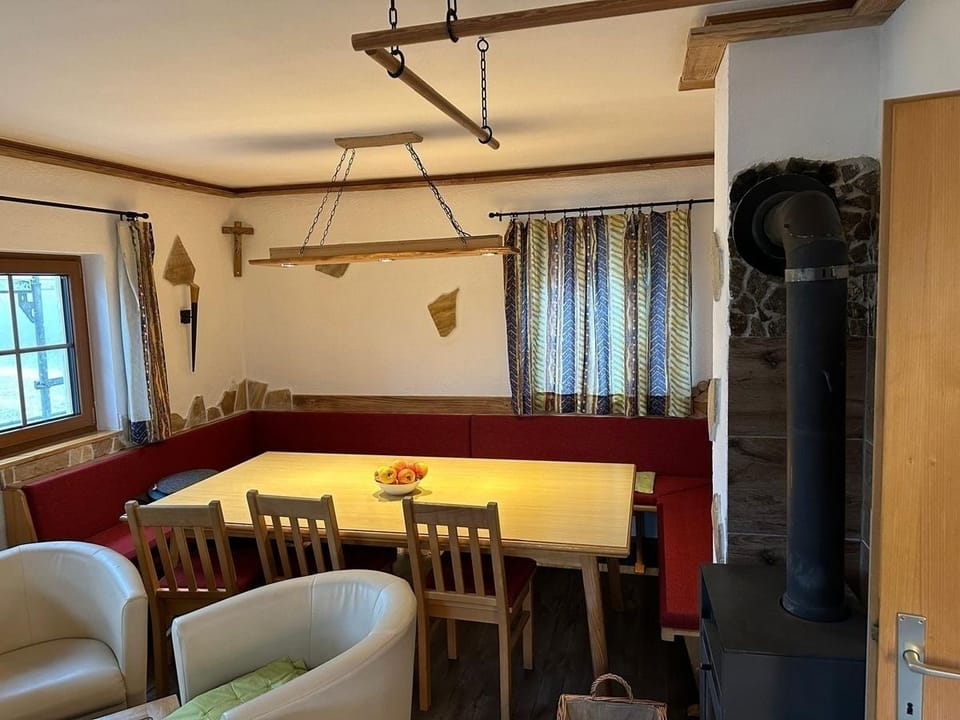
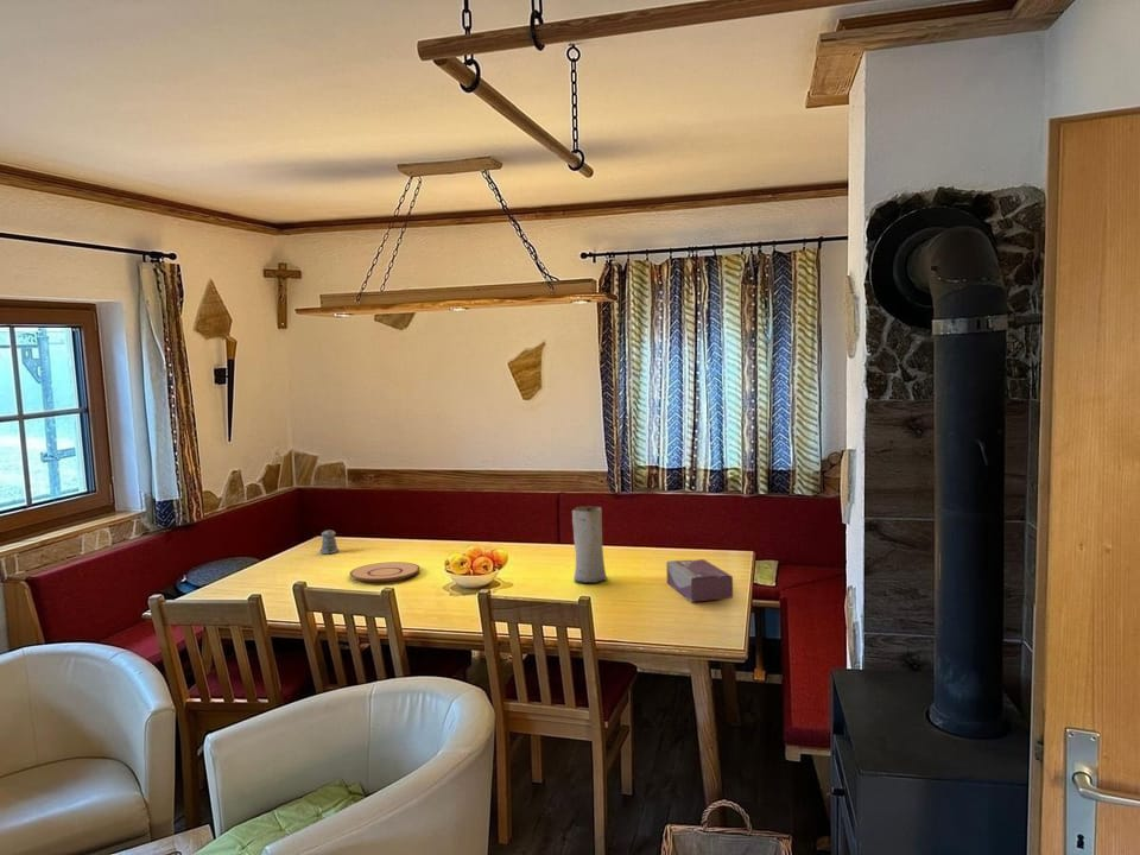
+ tissue box (698, 578)
+ vase (589, 544)
+ plate (385, 571)
+ pepper shaker (329, 540)
